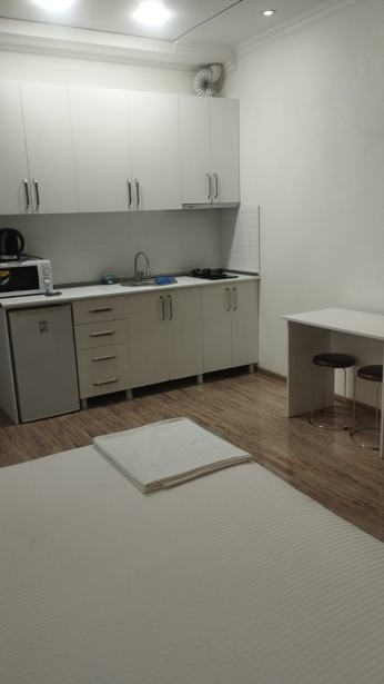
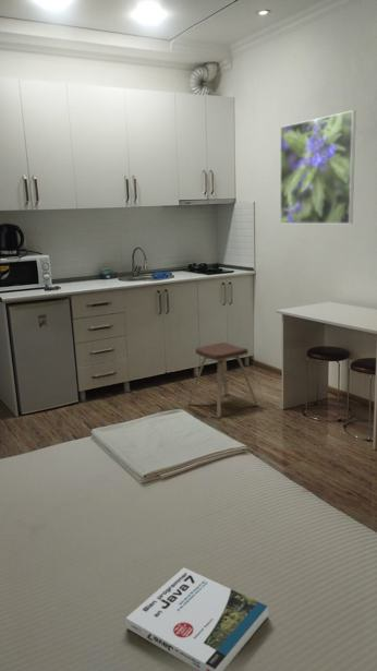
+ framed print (314, 172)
+ book (197, 616)
+ music stool (221, 376)
